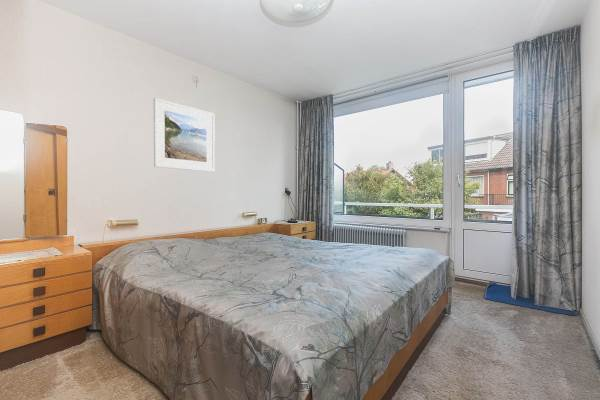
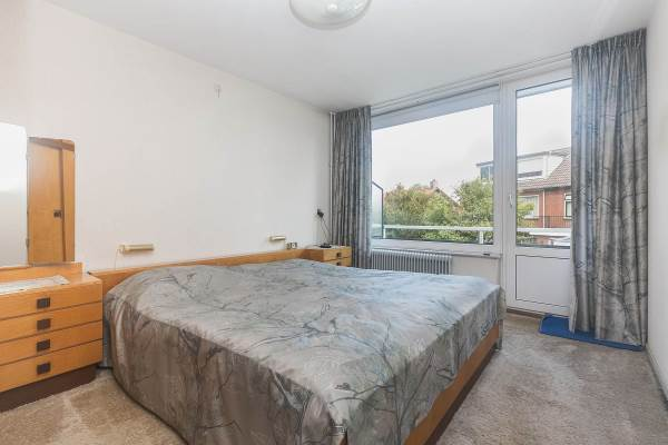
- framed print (186, 137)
